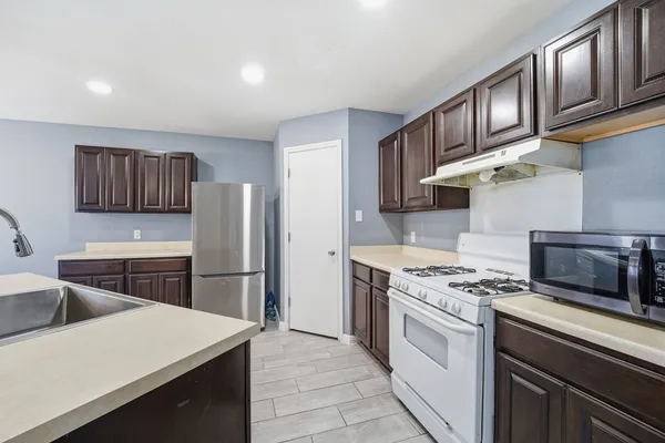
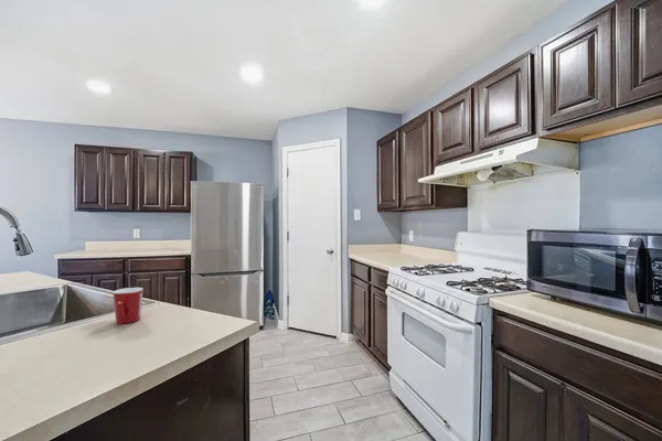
+ mug (126, 306)
